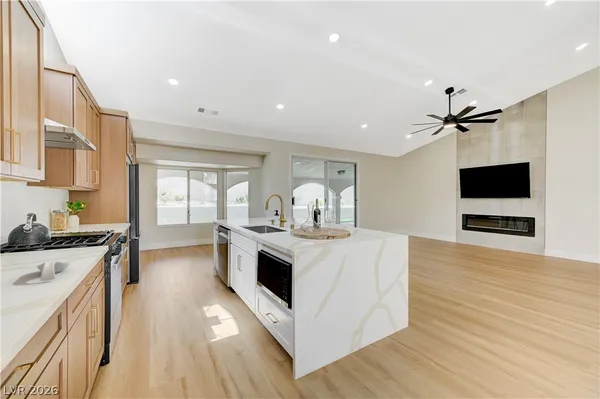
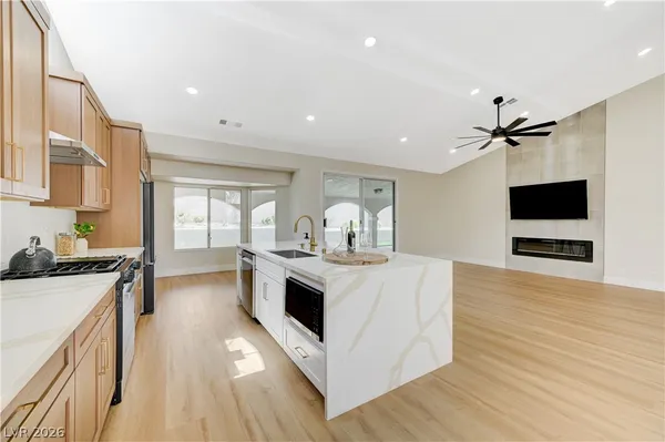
- spoon rest (52, 267)
